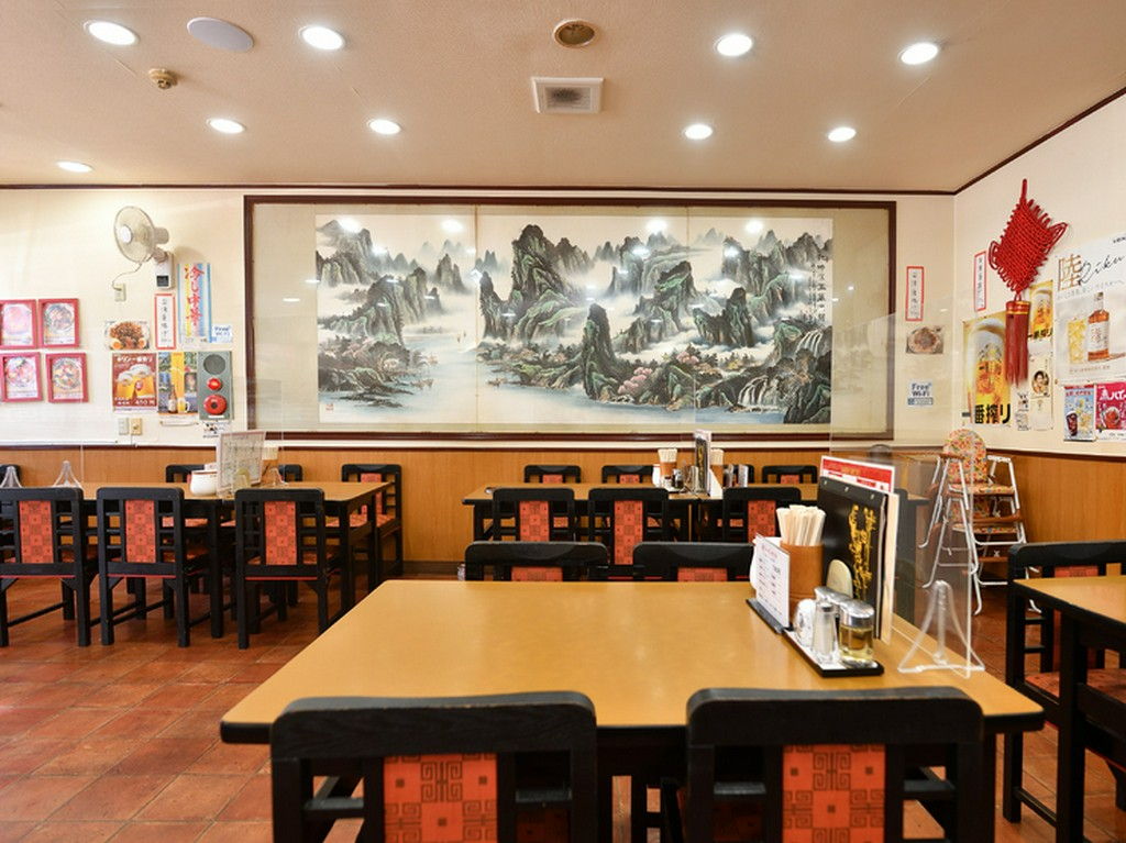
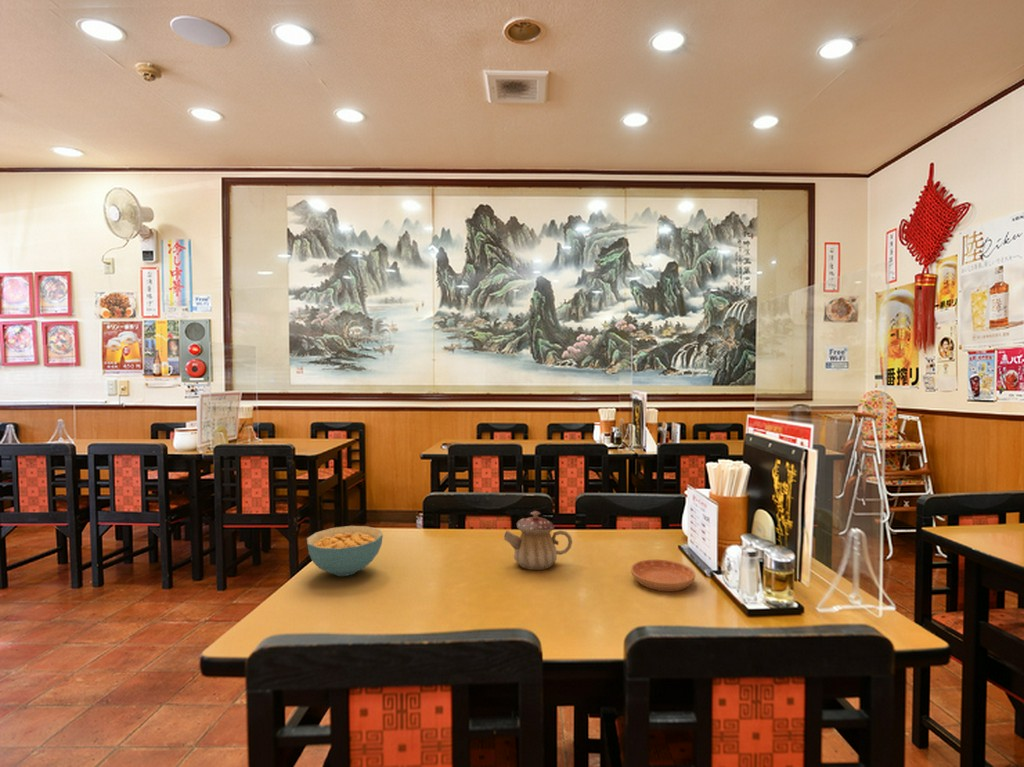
+ cereal bowl (345, 554)
+ saucer (662, 575)
+ teapot (538, 537)
